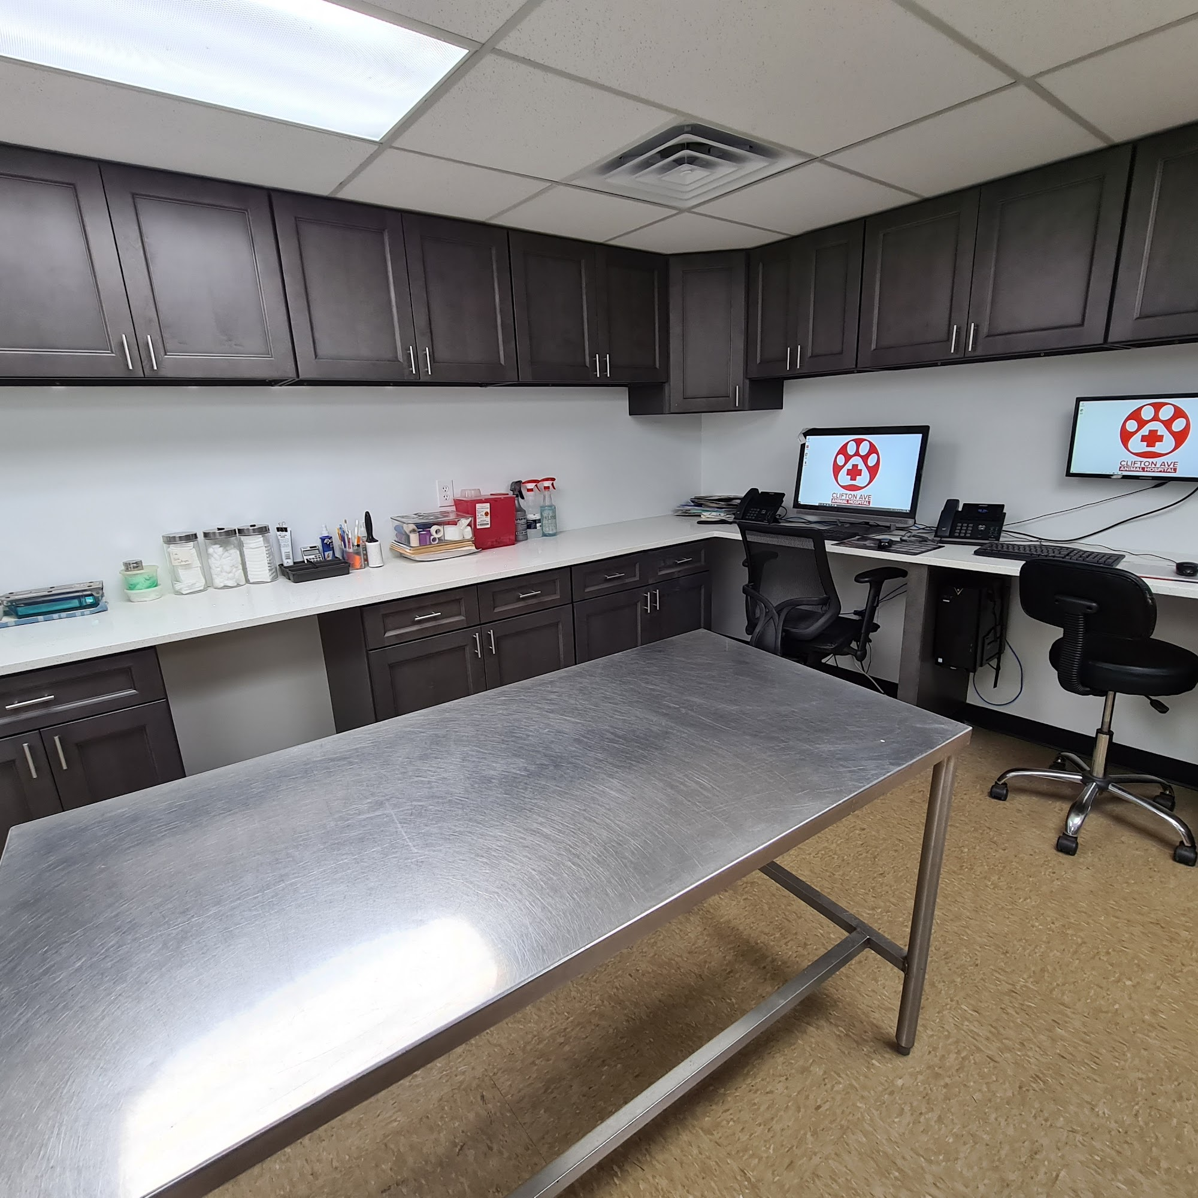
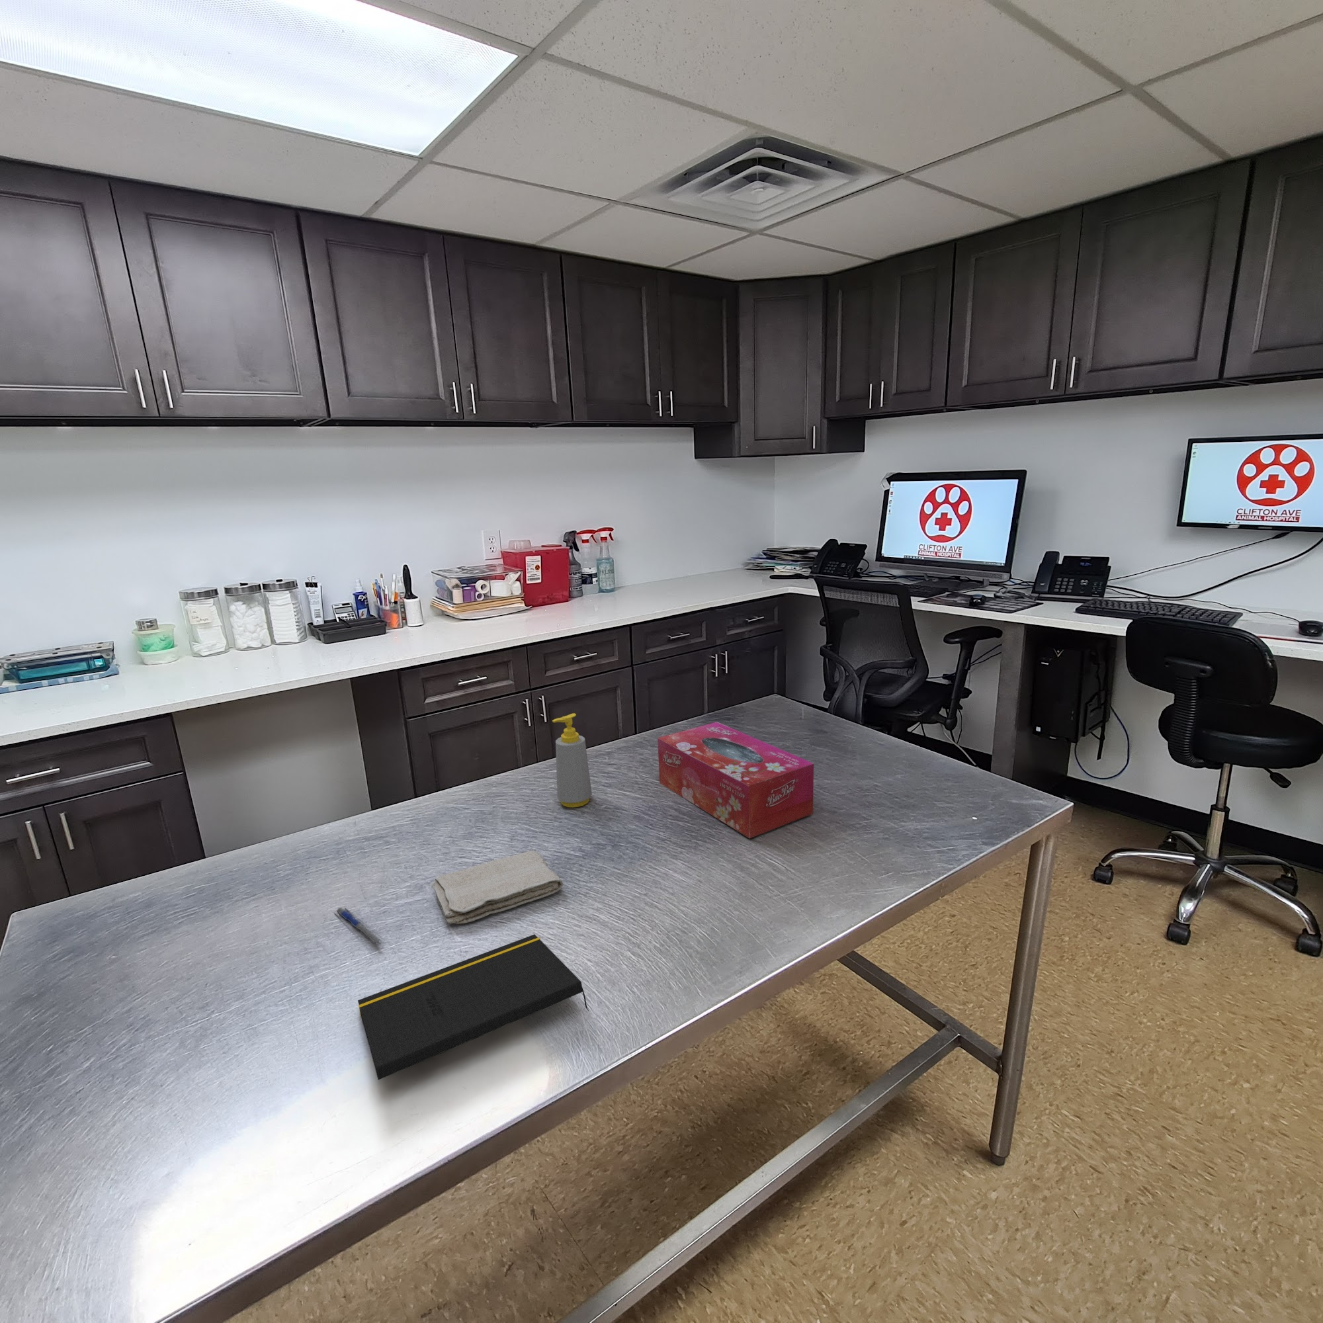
+ pen (359, 924)
+ notepad (468, 996)
+ washcloth (496, 883)
+ tissue box (731, 773)
+ soap bottle (572, 758)
